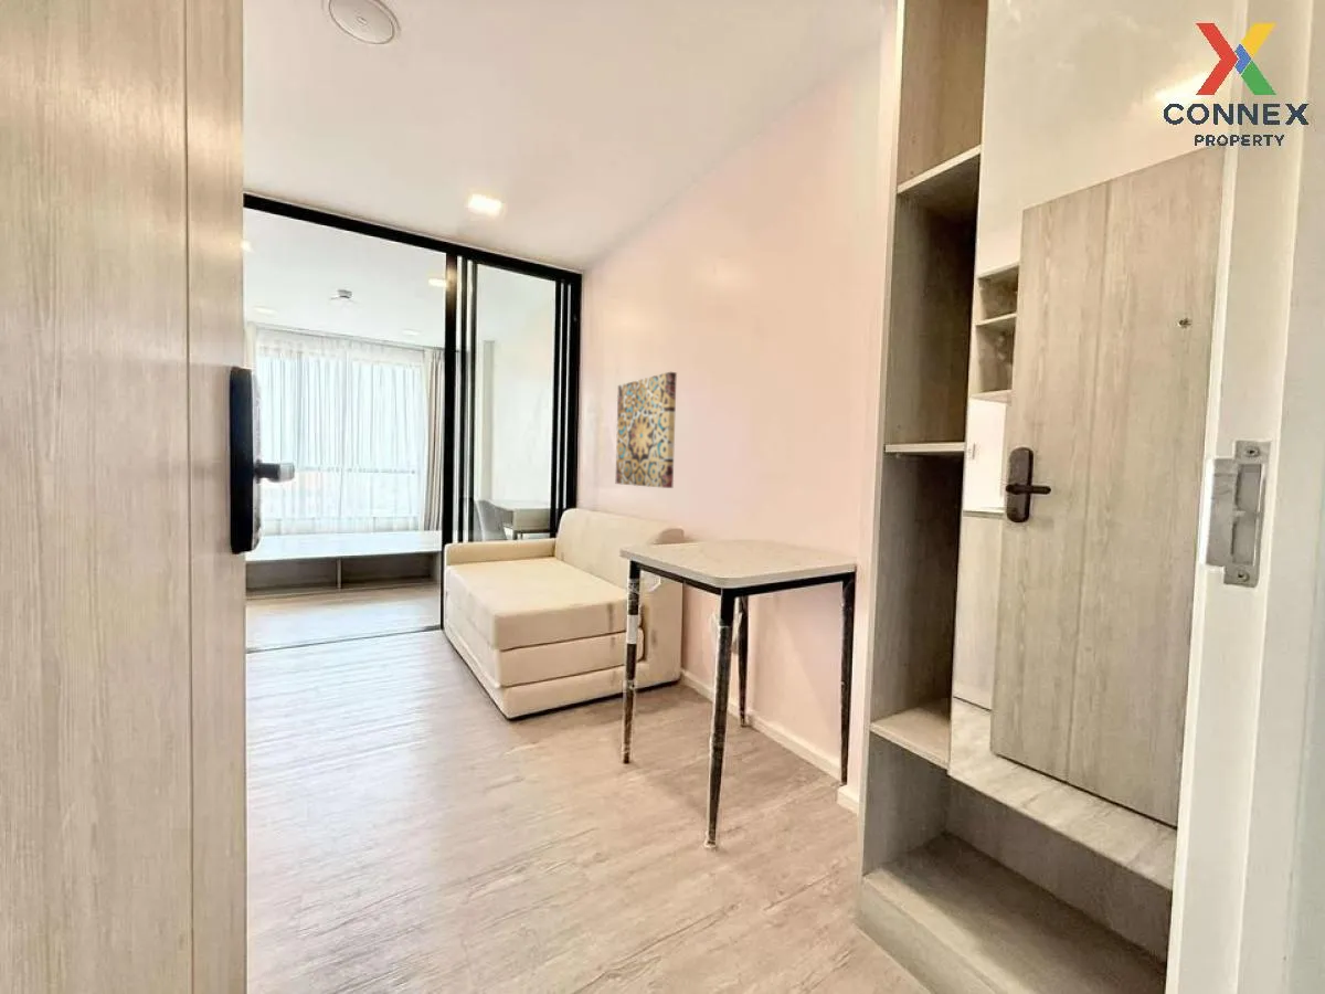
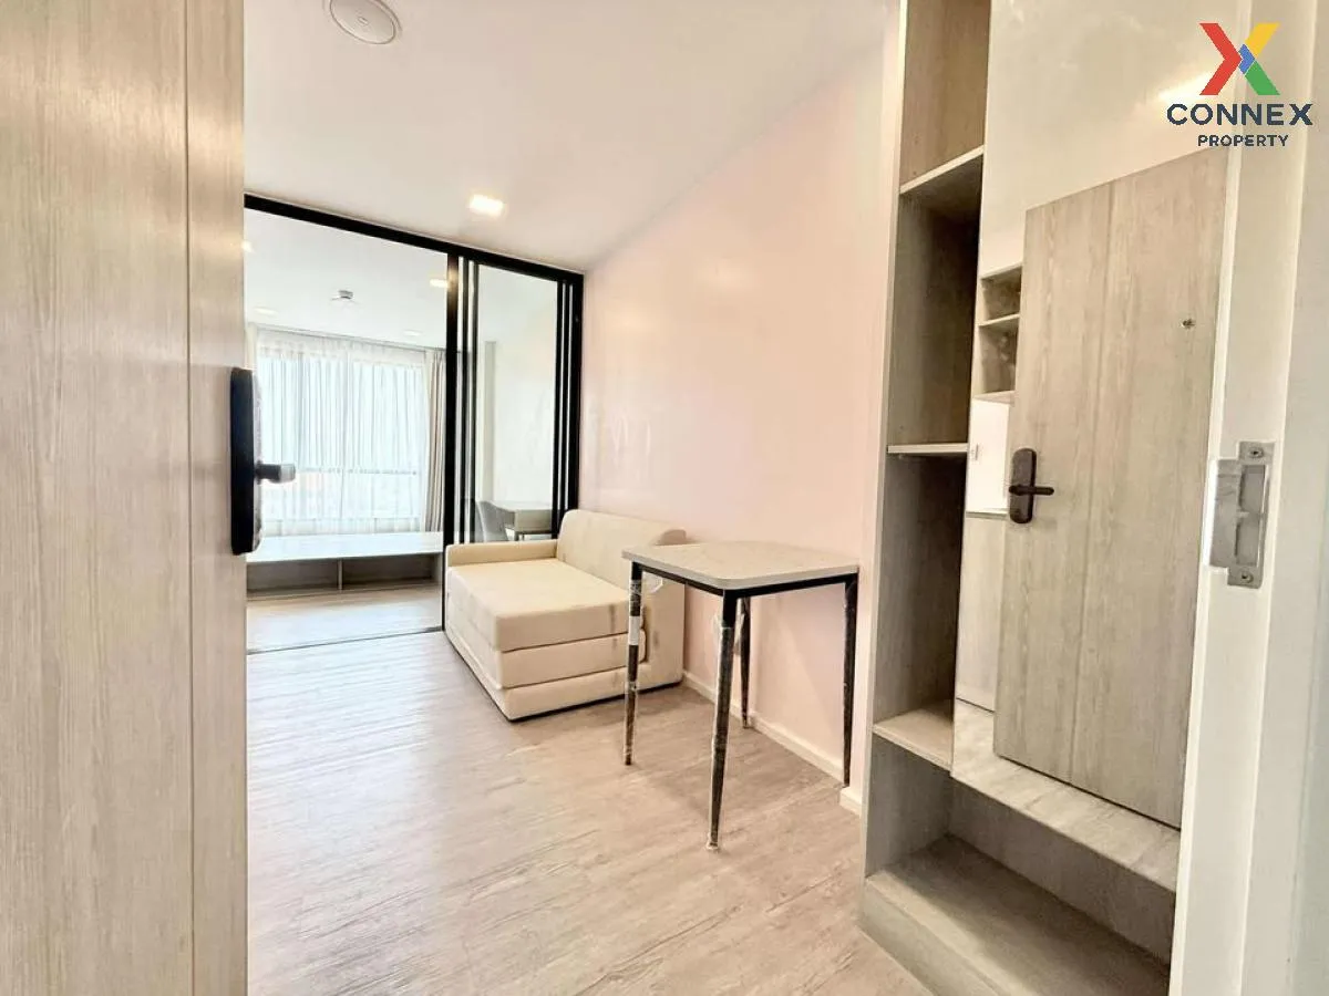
- wall art (643, 433)
